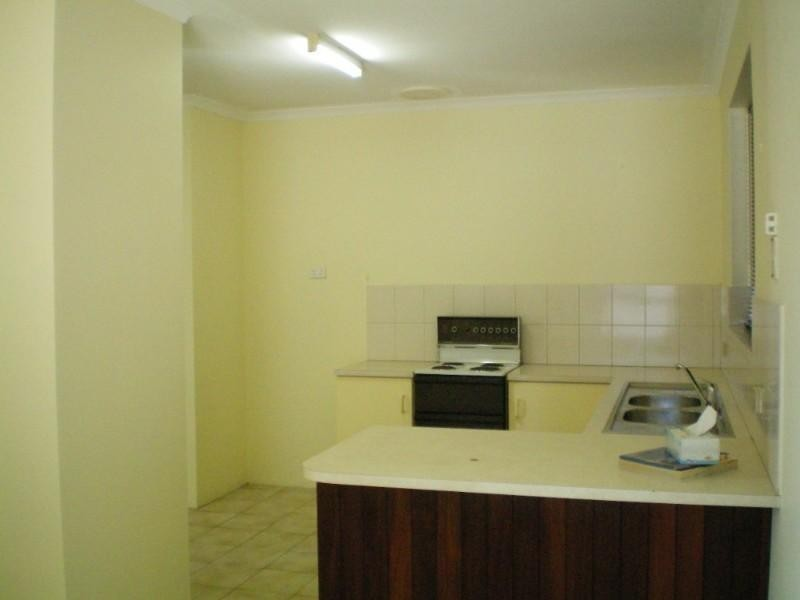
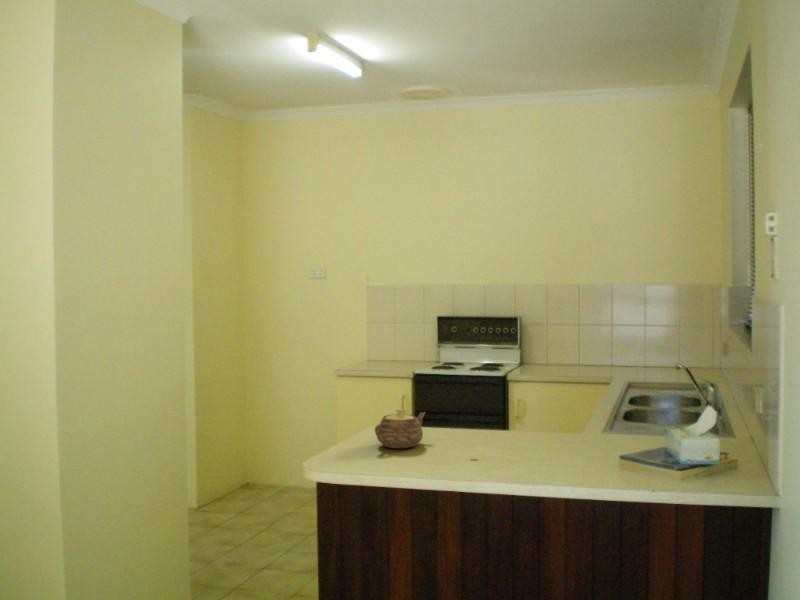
+ teapot (401, 427)
